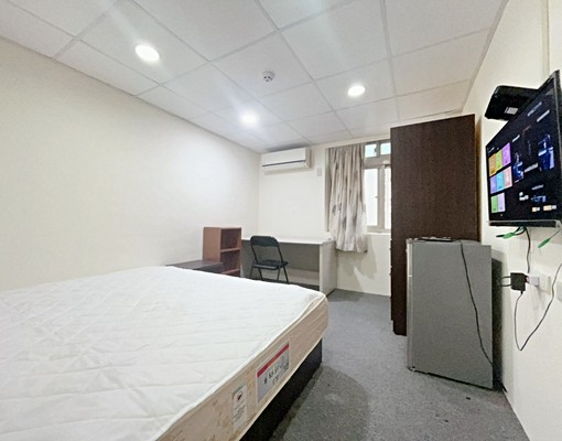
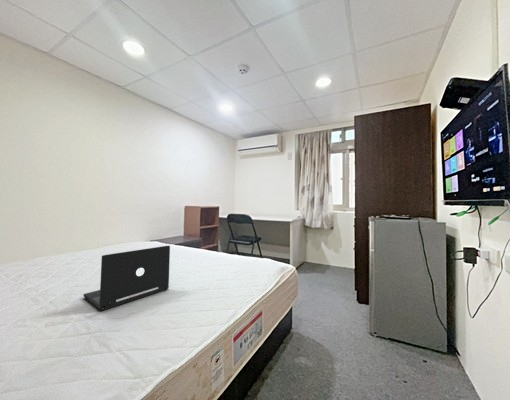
+ laptop (129, 270)
